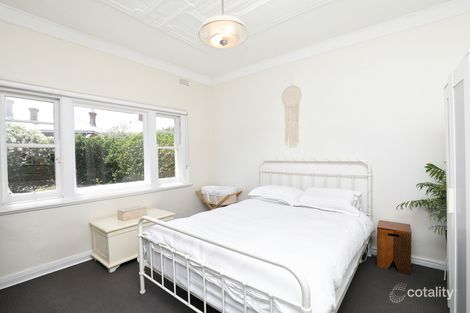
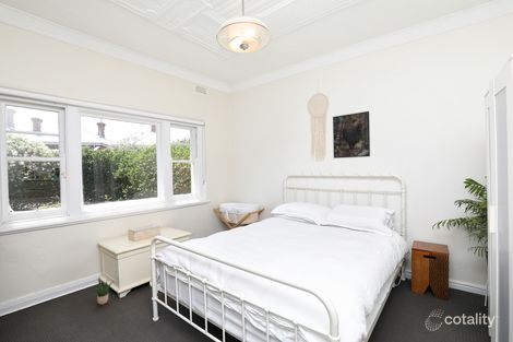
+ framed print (350, 135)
+ potted plant (102, 290)
